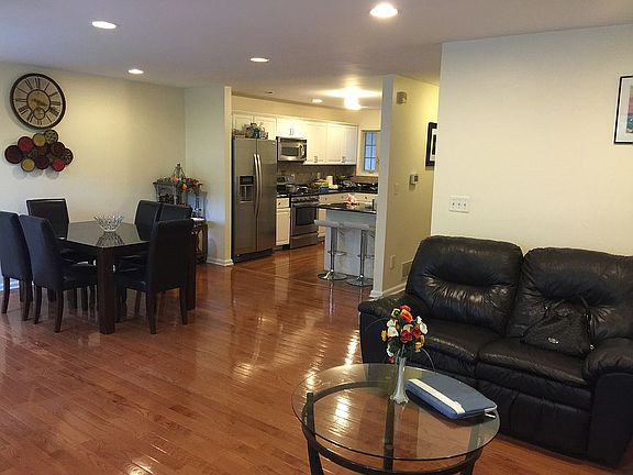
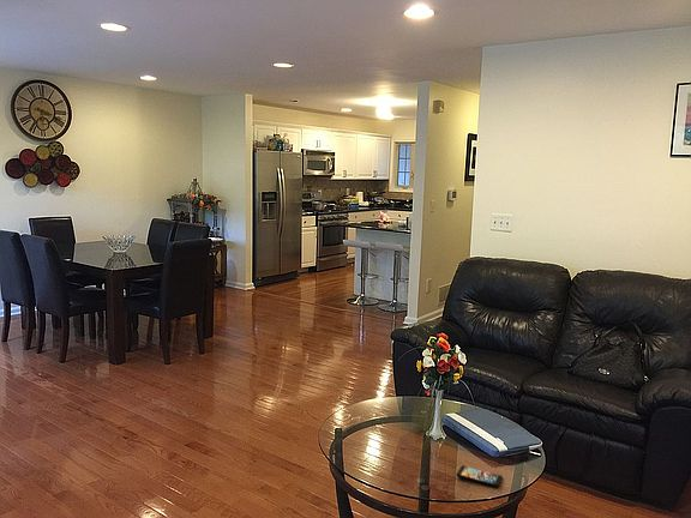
+ smartphone (479, 476)
